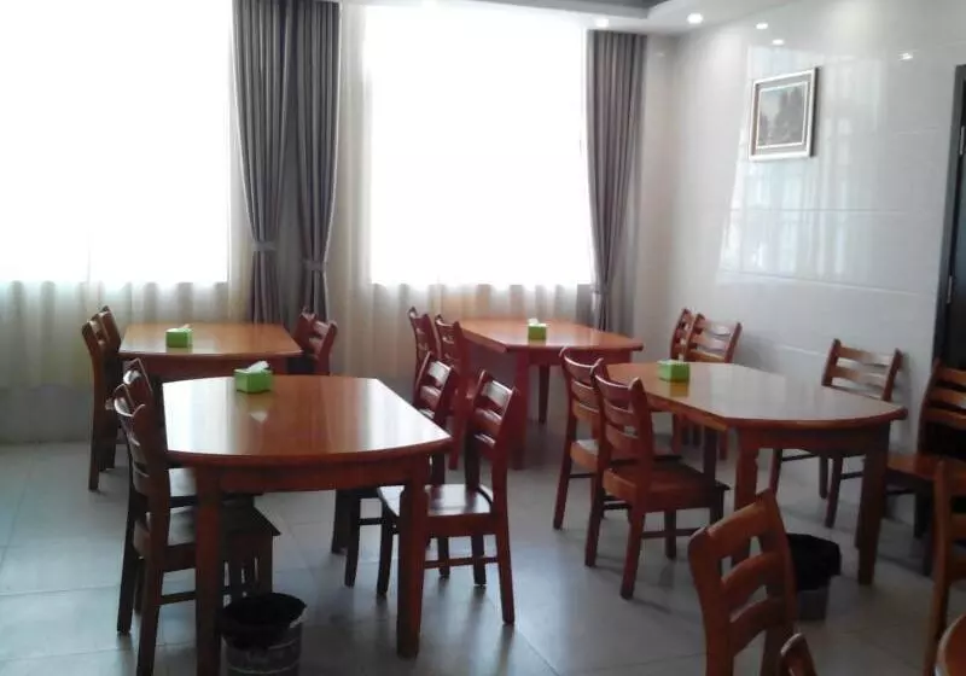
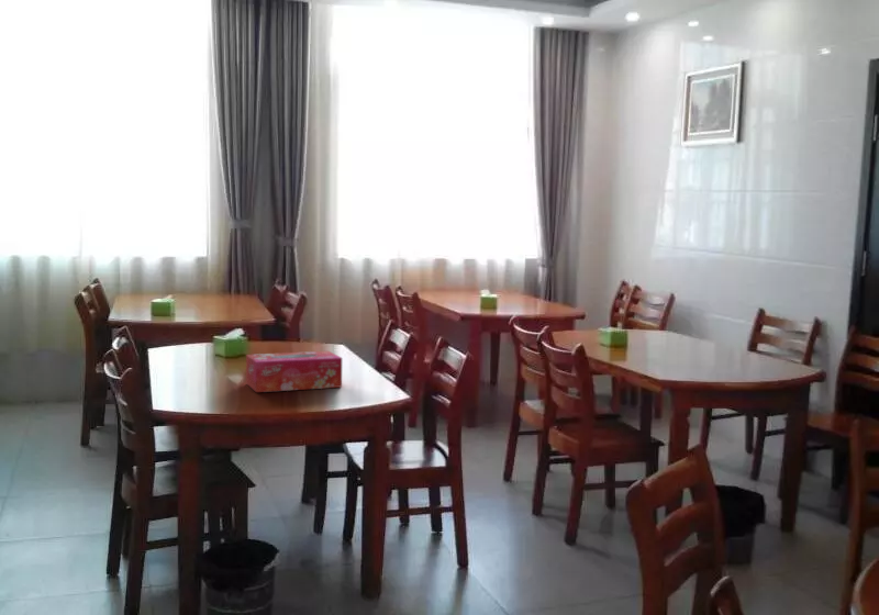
+ tissue box (293, 370)
